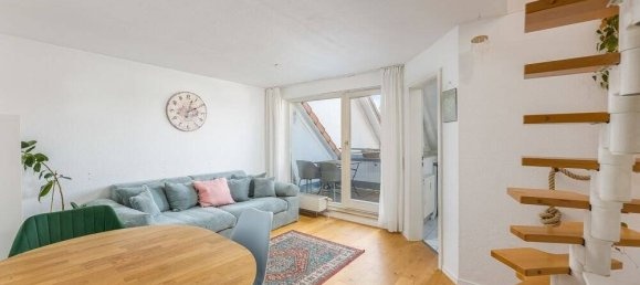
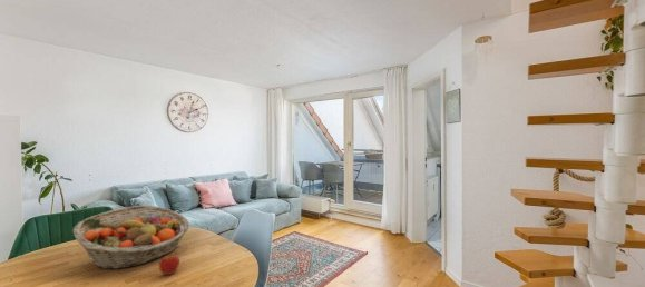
+ apple (169, 264)
+ fruit basket (137, 232)
